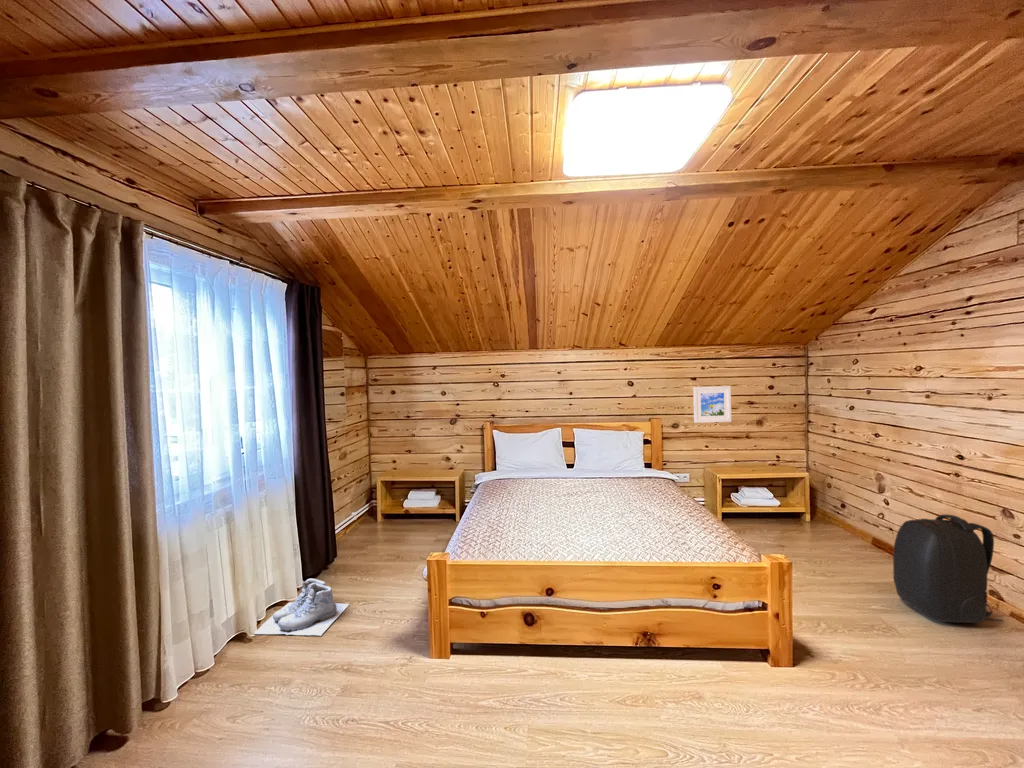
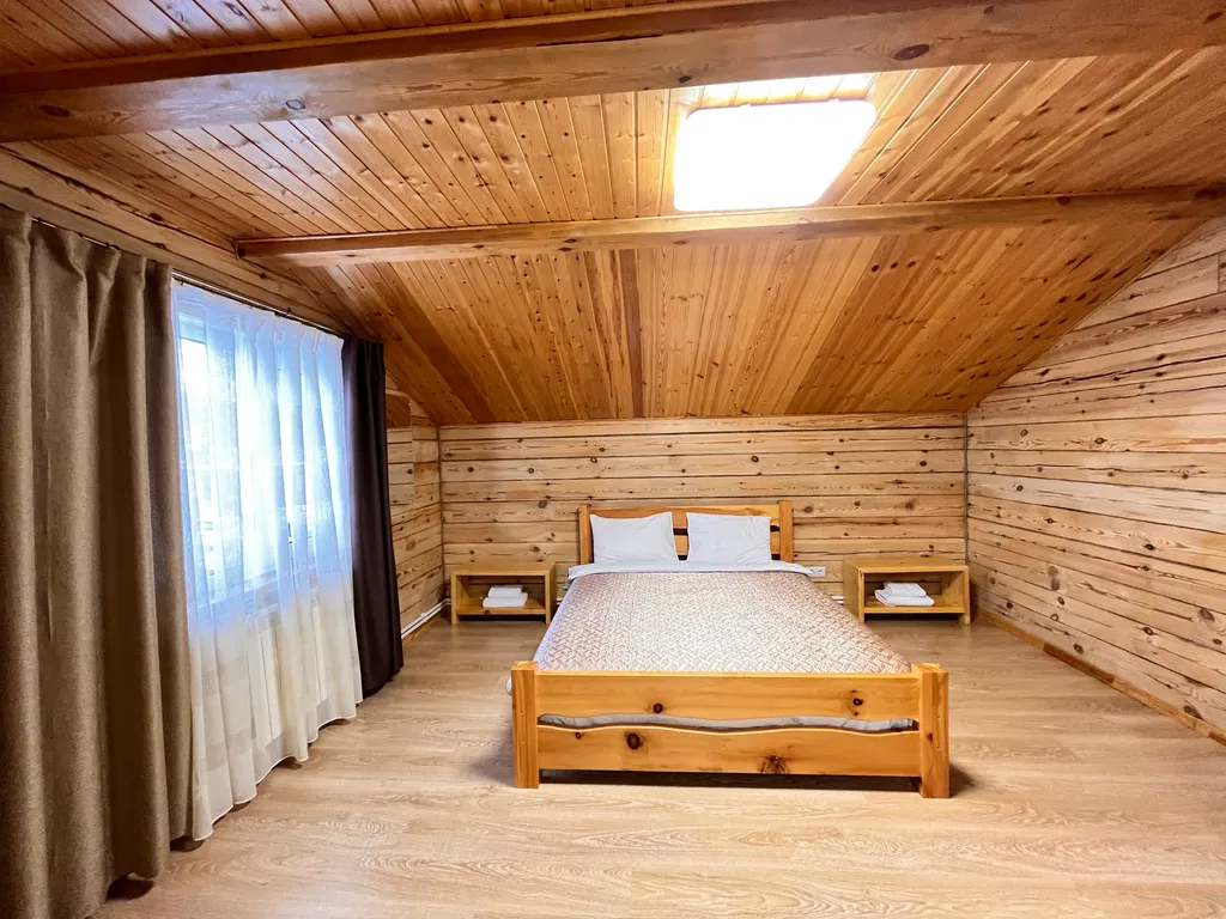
- boots (303, 600)
- backpack (946, 564)
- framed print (712, 404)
